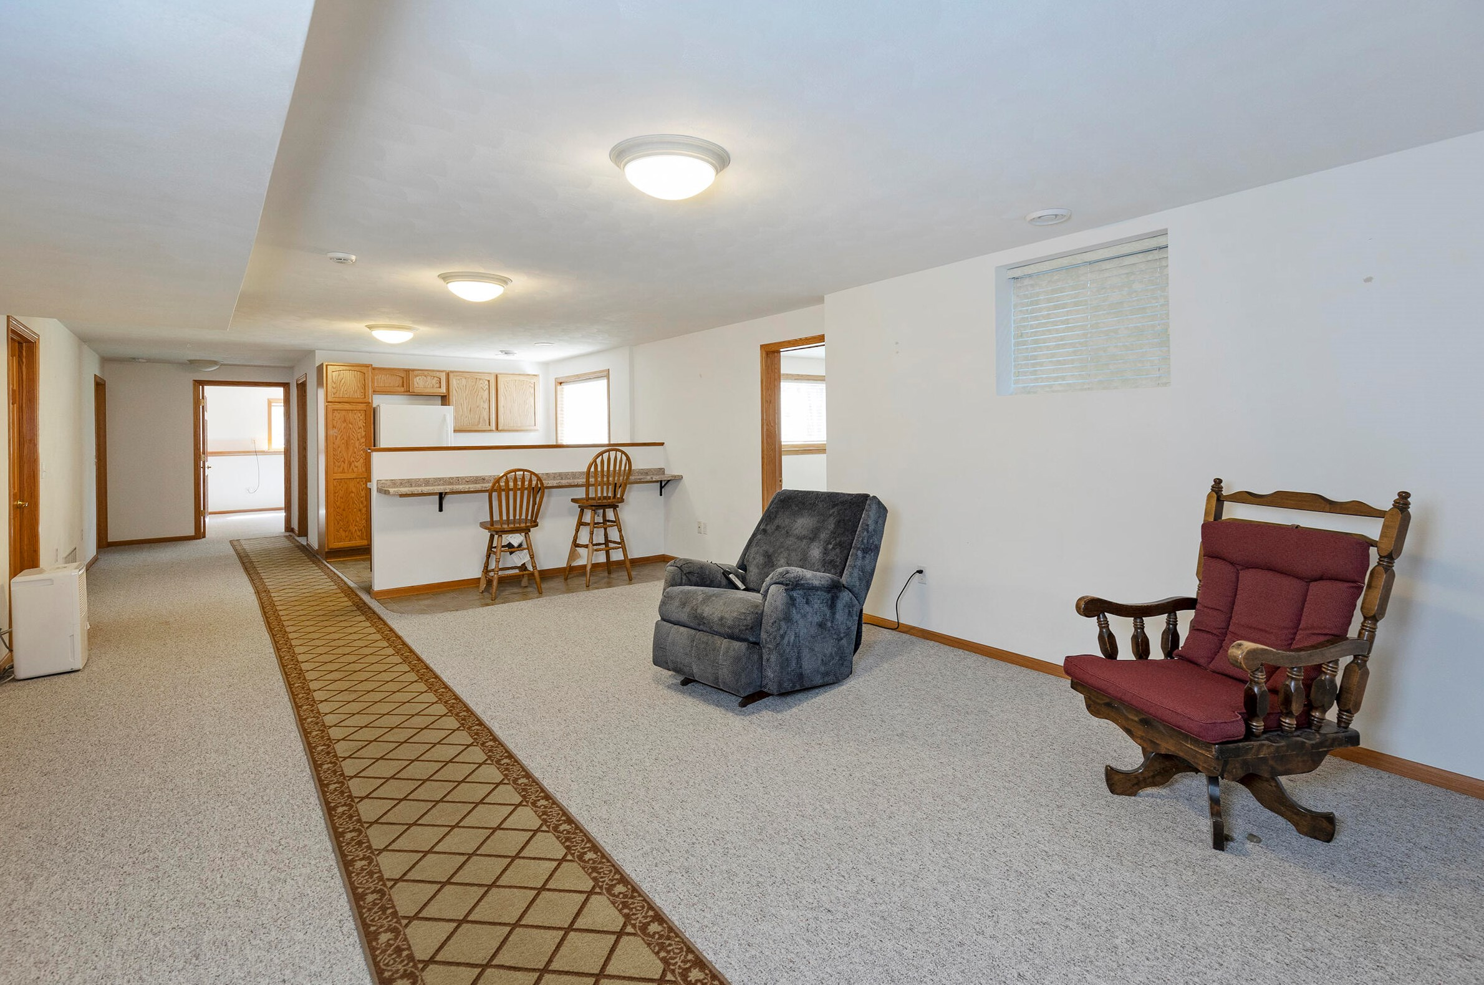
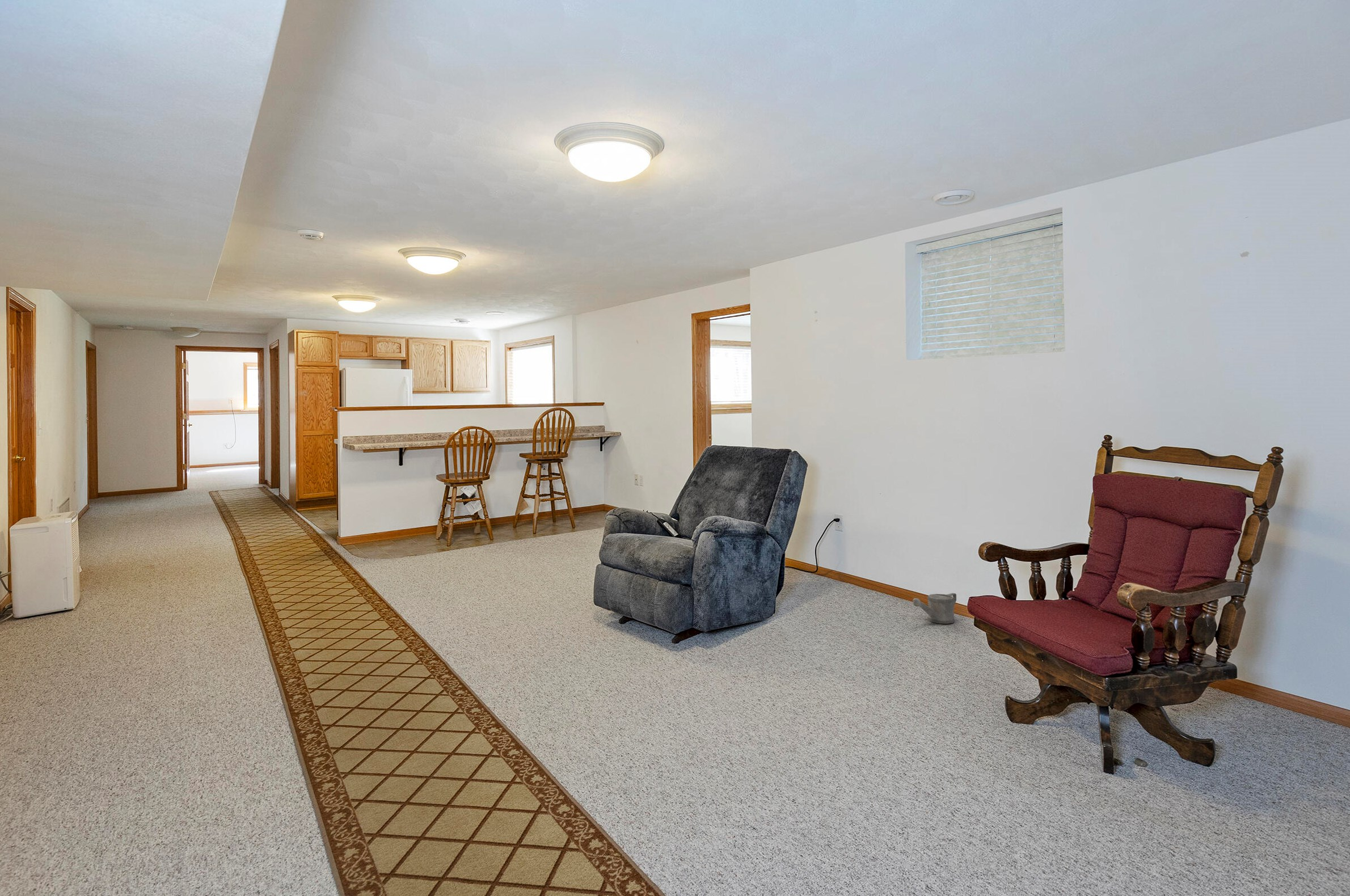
+ watering can (936, 607)
